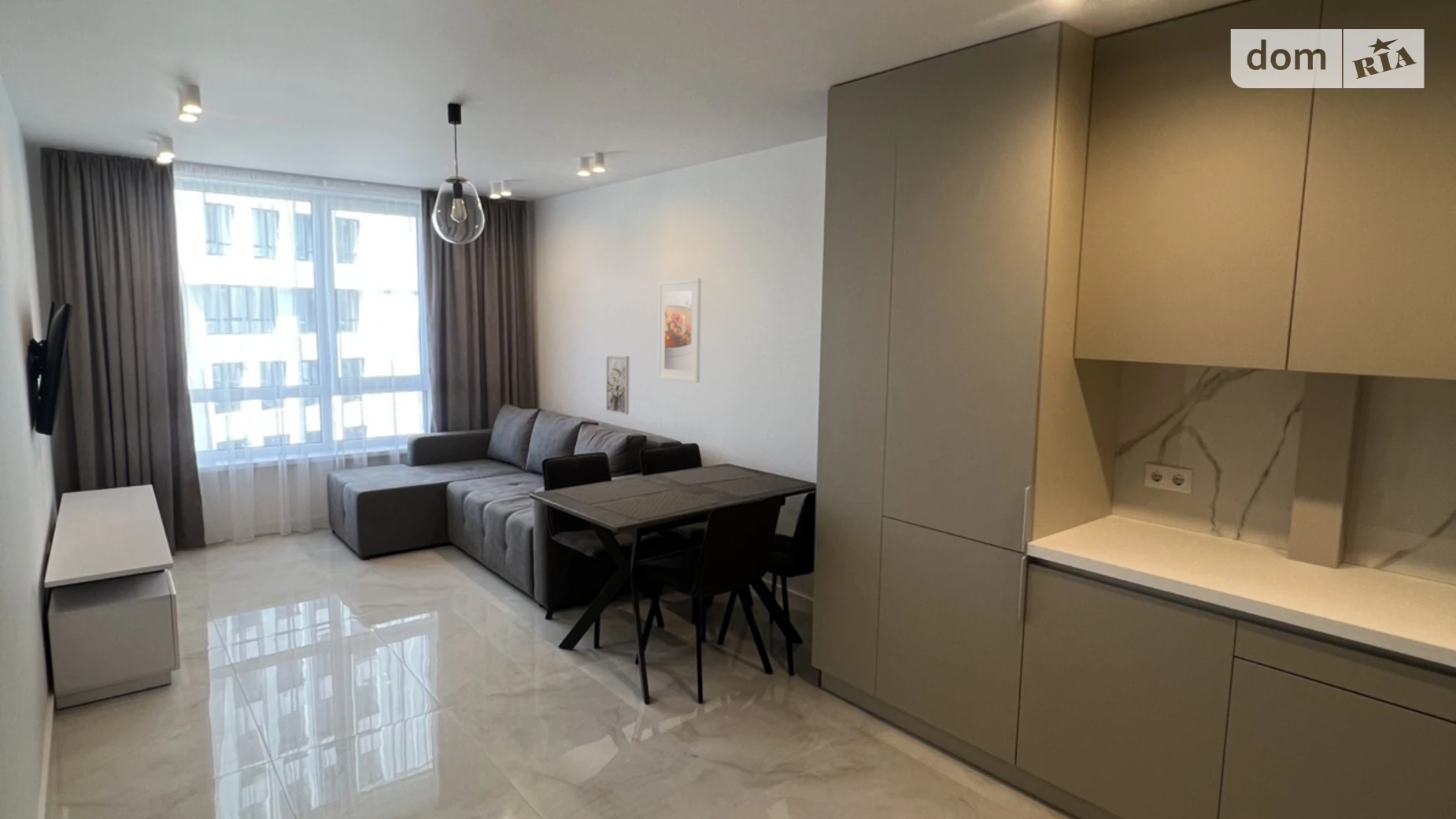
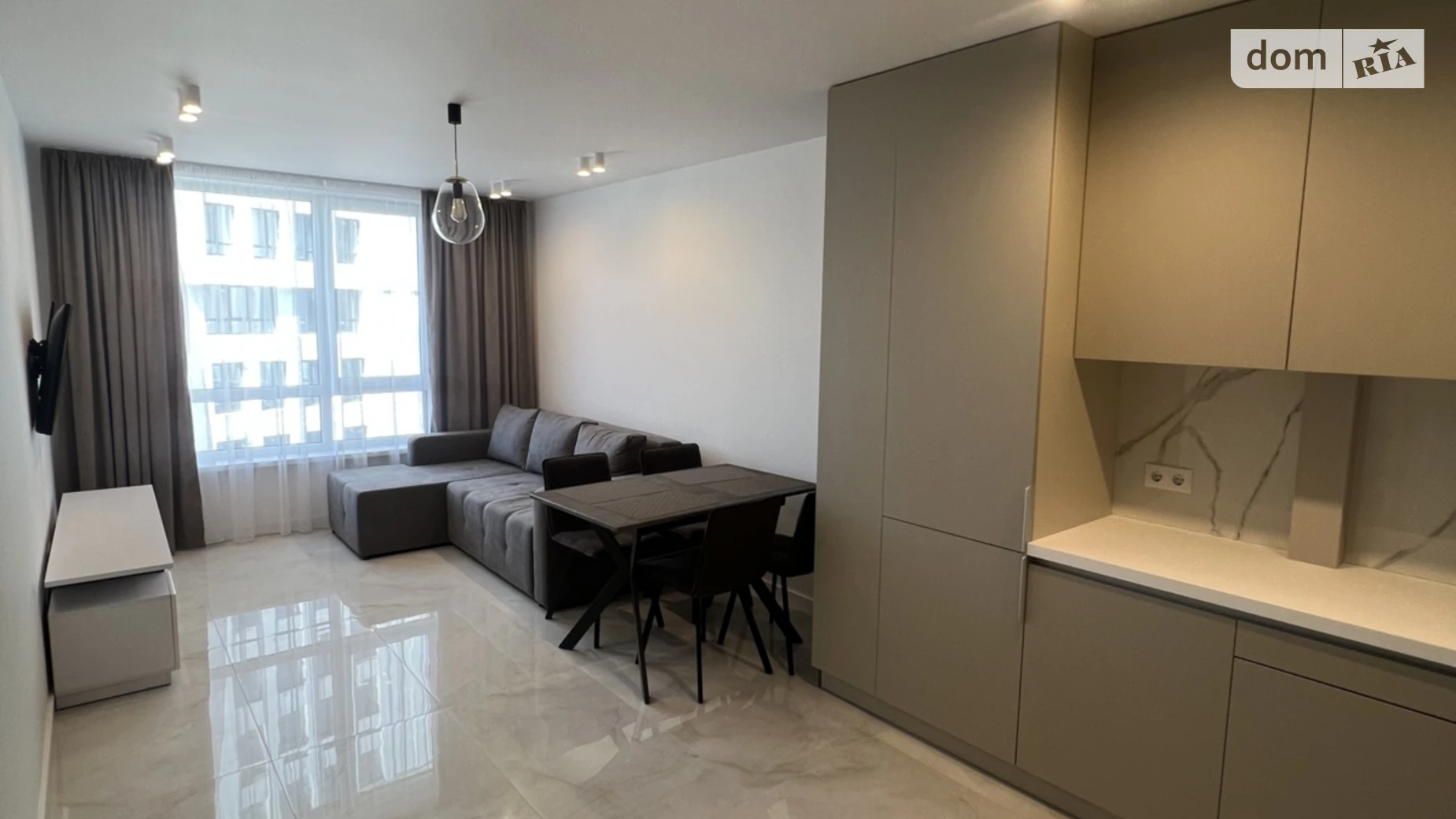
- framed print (678, 331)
- wall art (617, 384)
